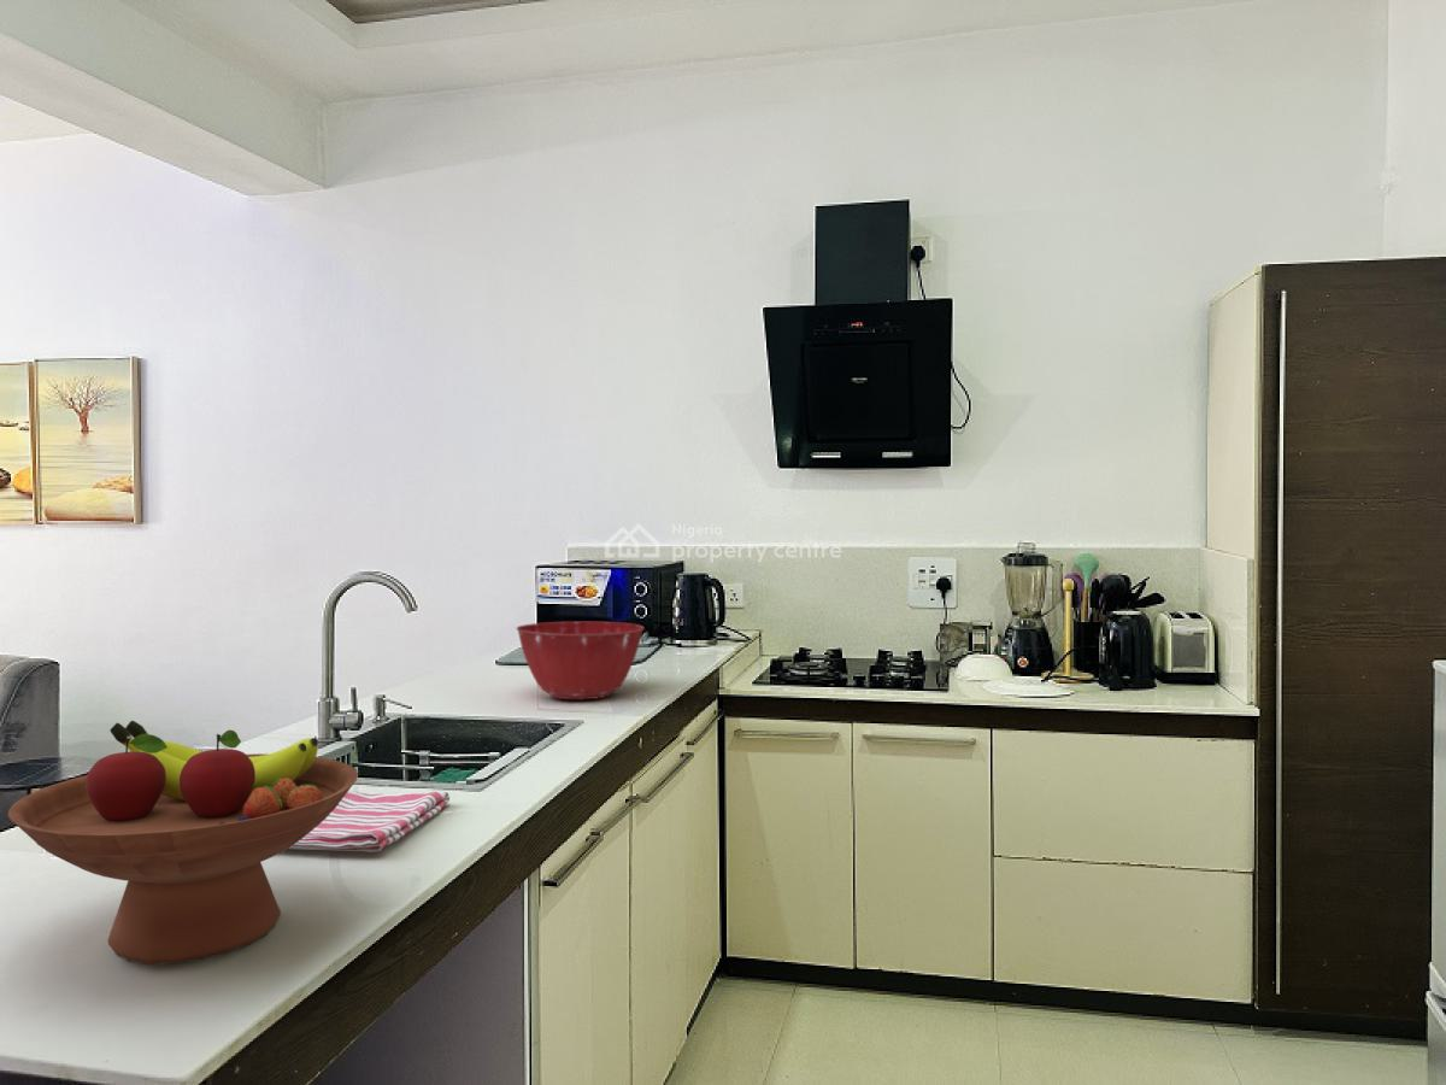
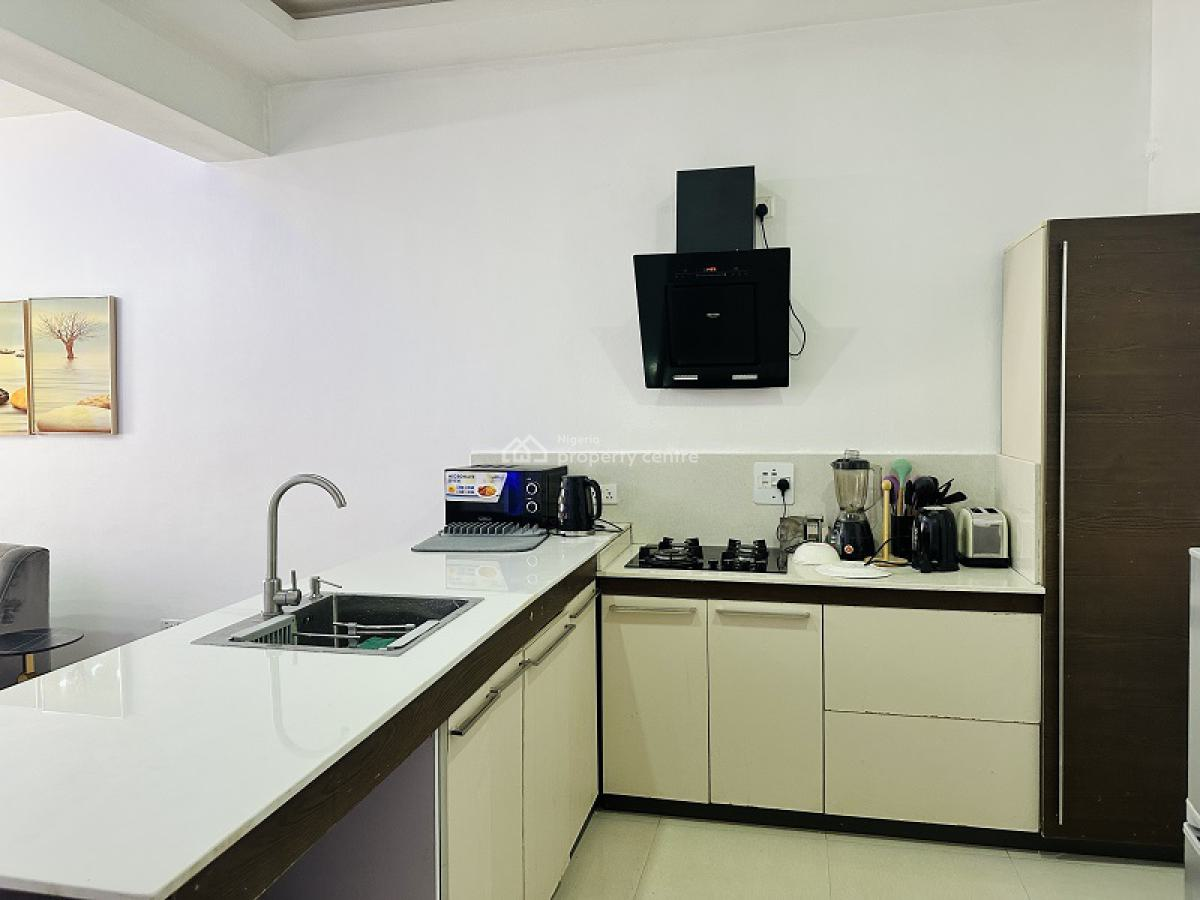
- mixing bowl (581, 659)
- dish towel (360, 814)
- fruit bowl (195, 833)
